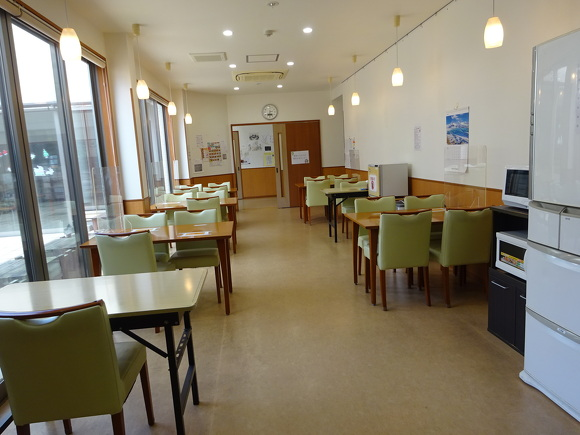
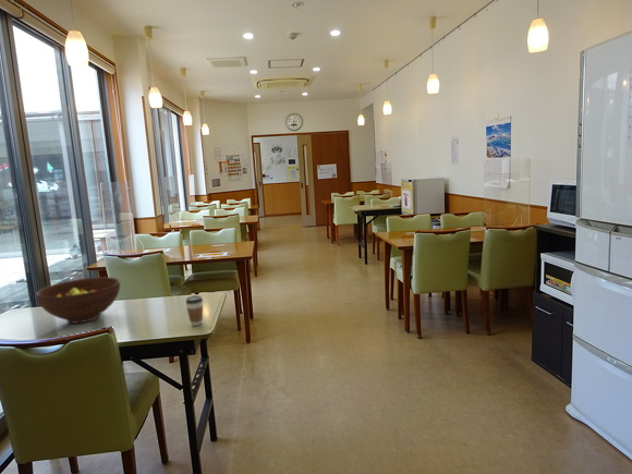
+ fruit bowl (82, 302)
+ coffee cup (195, 311)
